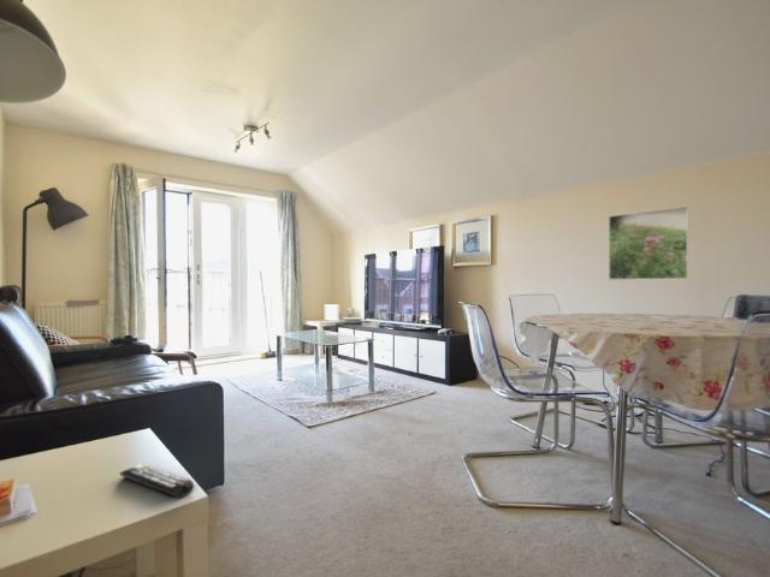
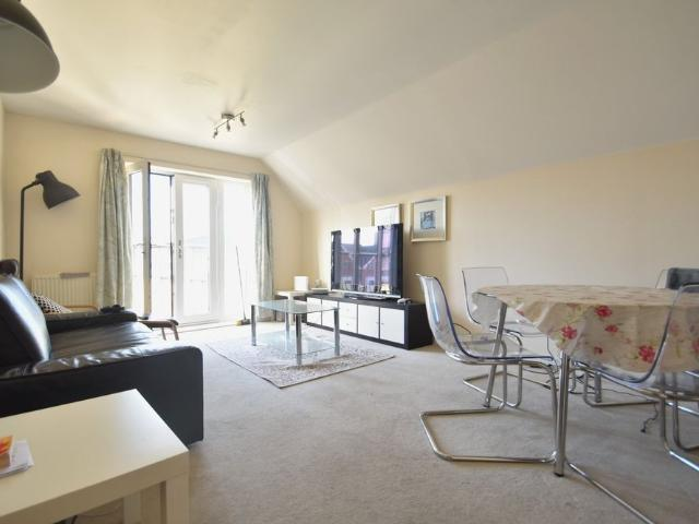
- remote control (155, 478)
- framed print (646, 245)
